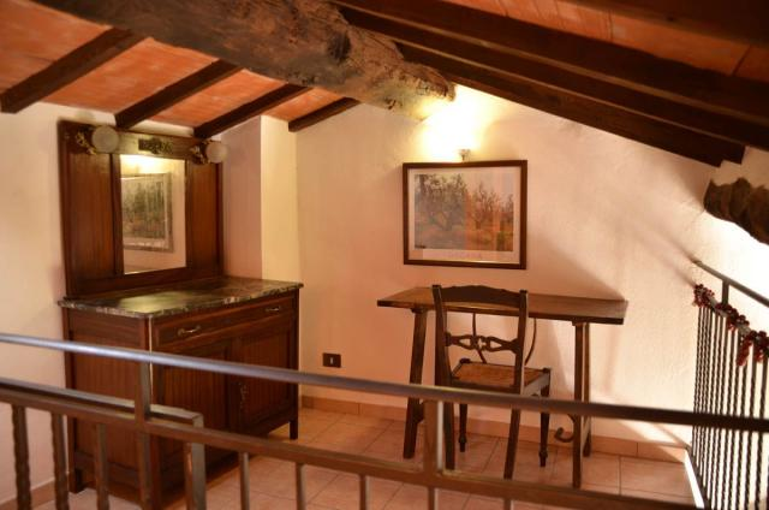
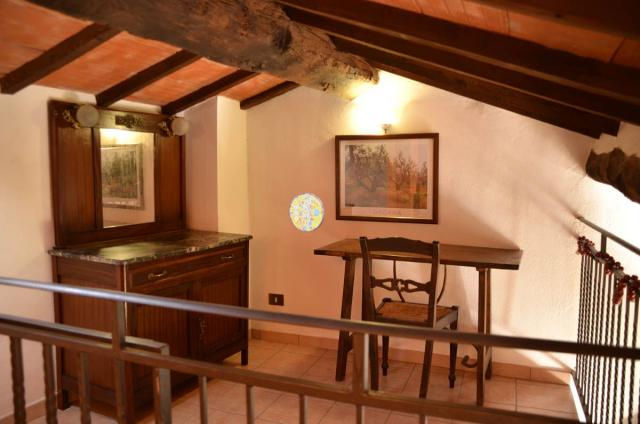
+ manhole cover (306, 212)
